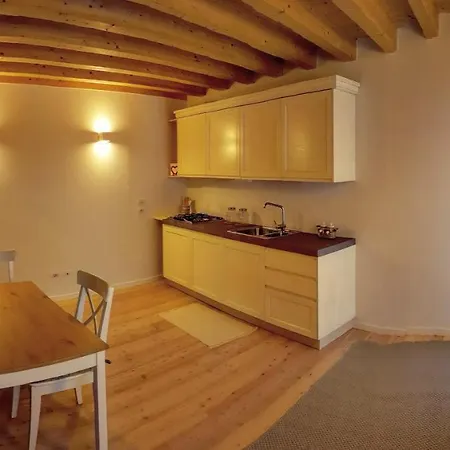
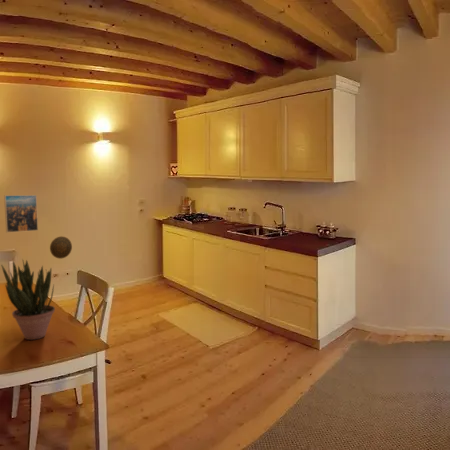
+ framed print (21, 213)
+ potted plant (29, 298)
+ decorative plate (61, 247)
